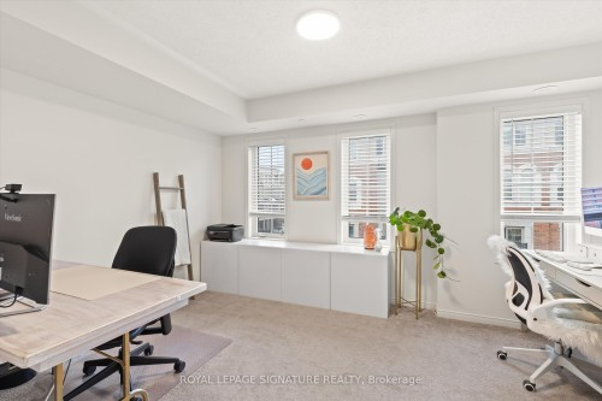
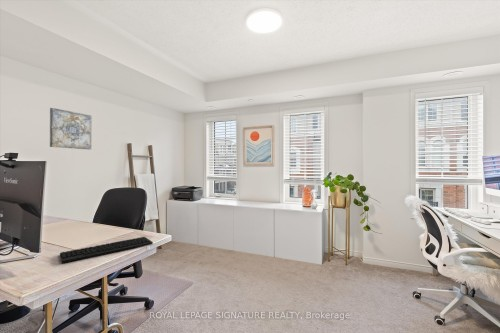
+ wall art (72, 130)
+ keyboard (109, 247)
